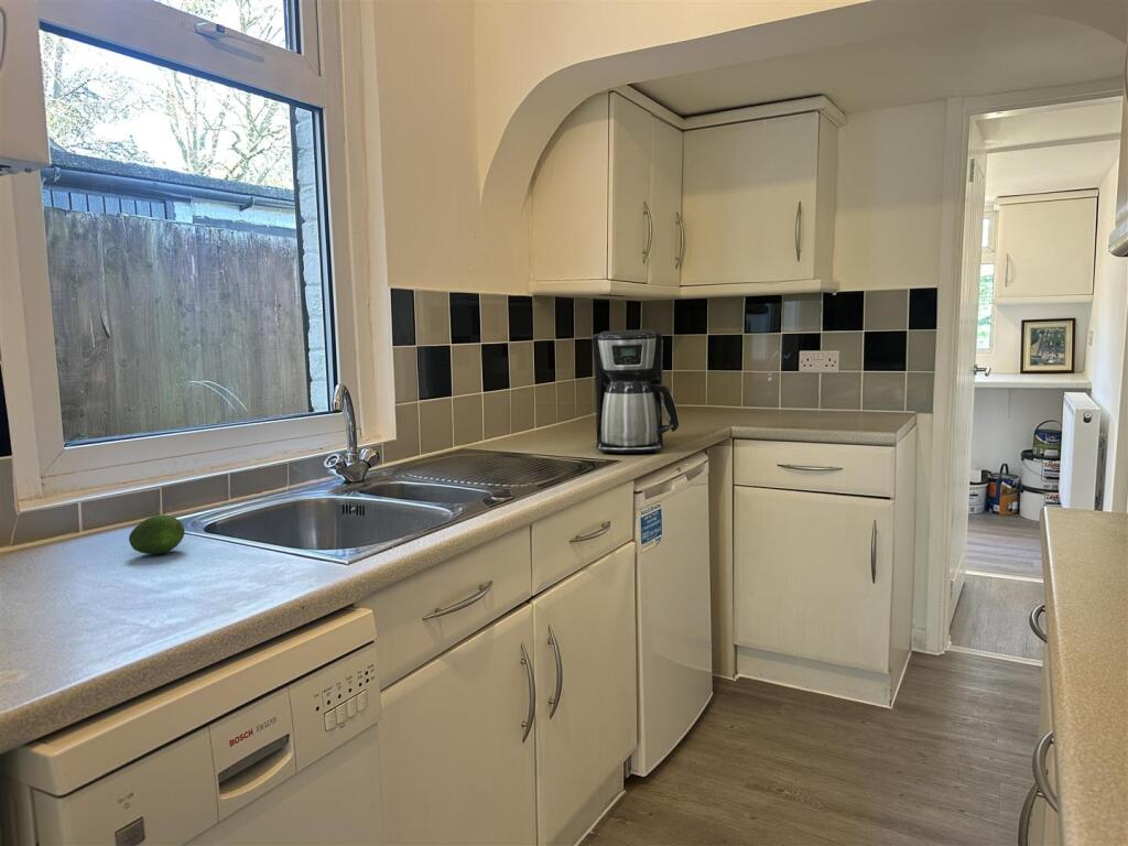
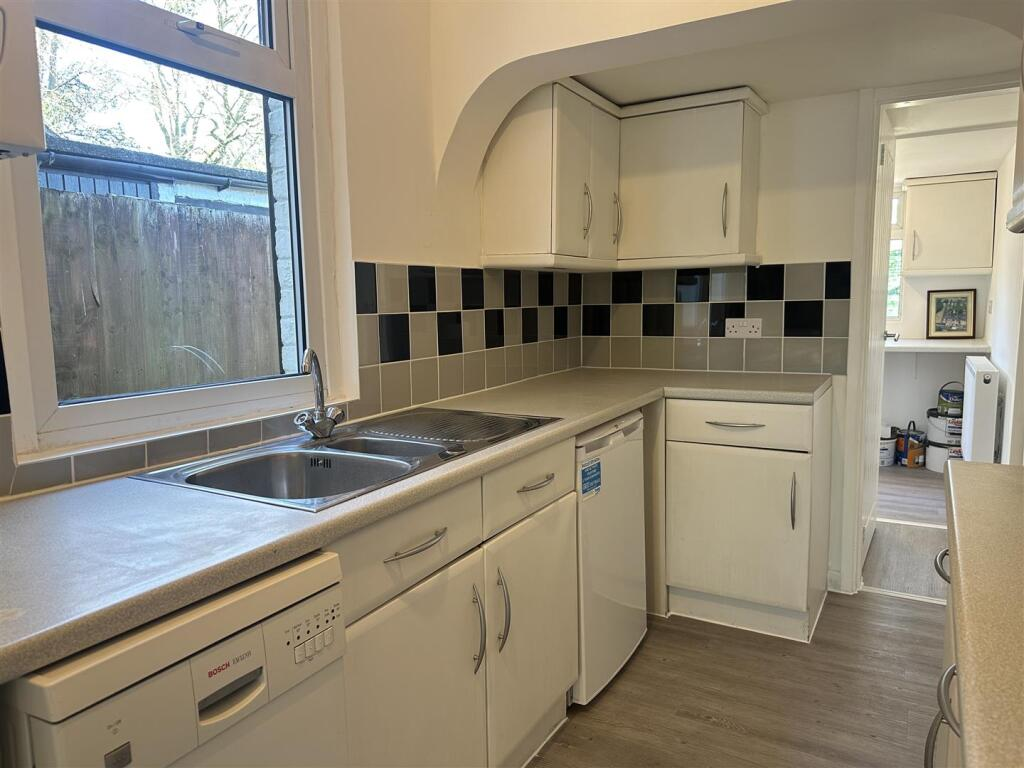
- coffee maker (638, 388)
- fruit (156, 534)
